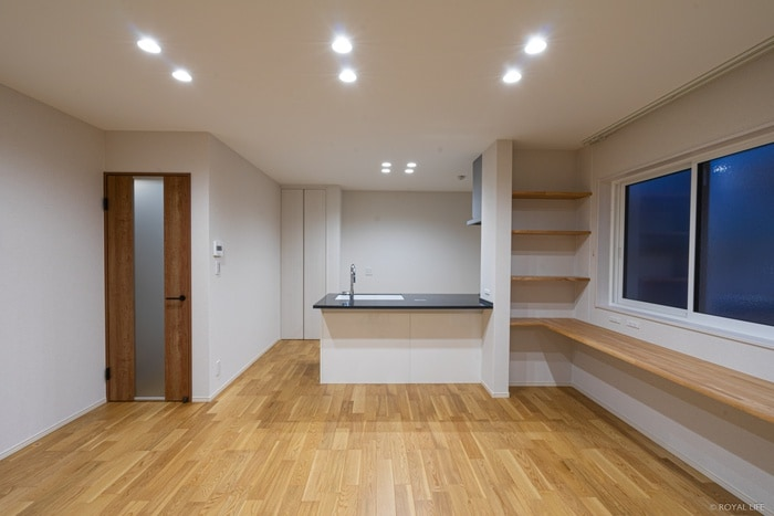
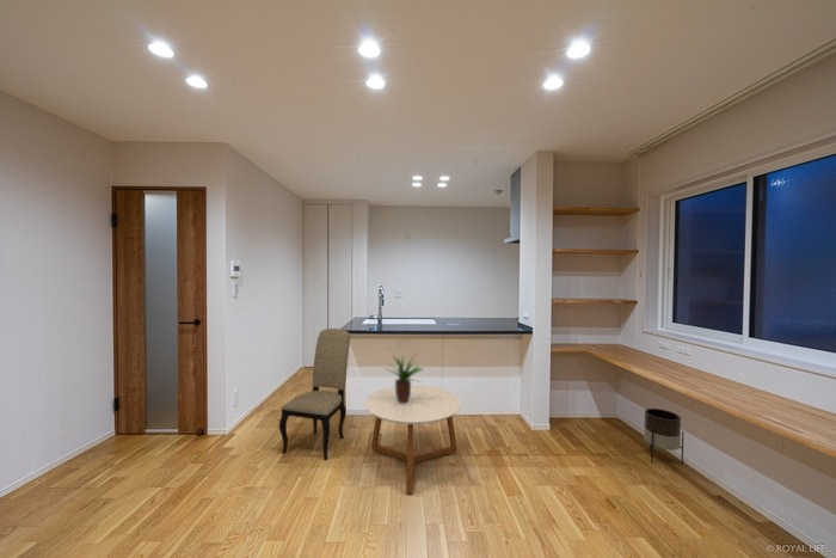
+ planter (660, 435)
+ potted plant (406, 378)
+ dining chair (318, 388)
+ coffee table (412, 433)
